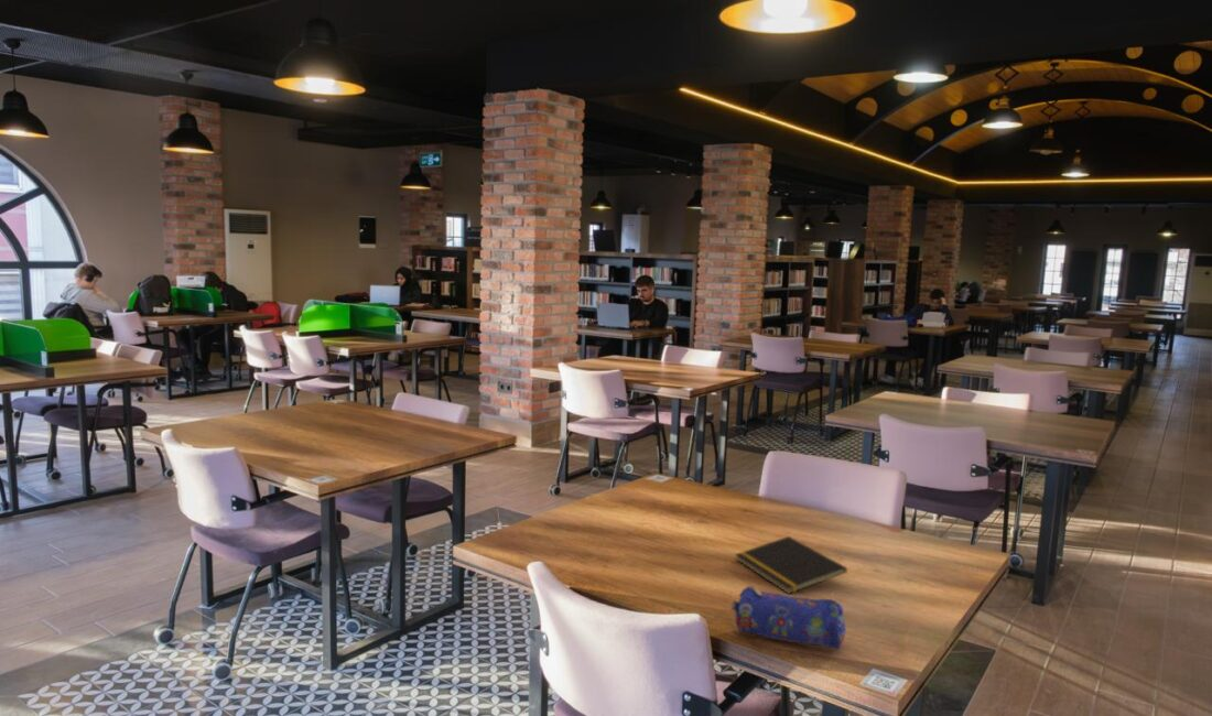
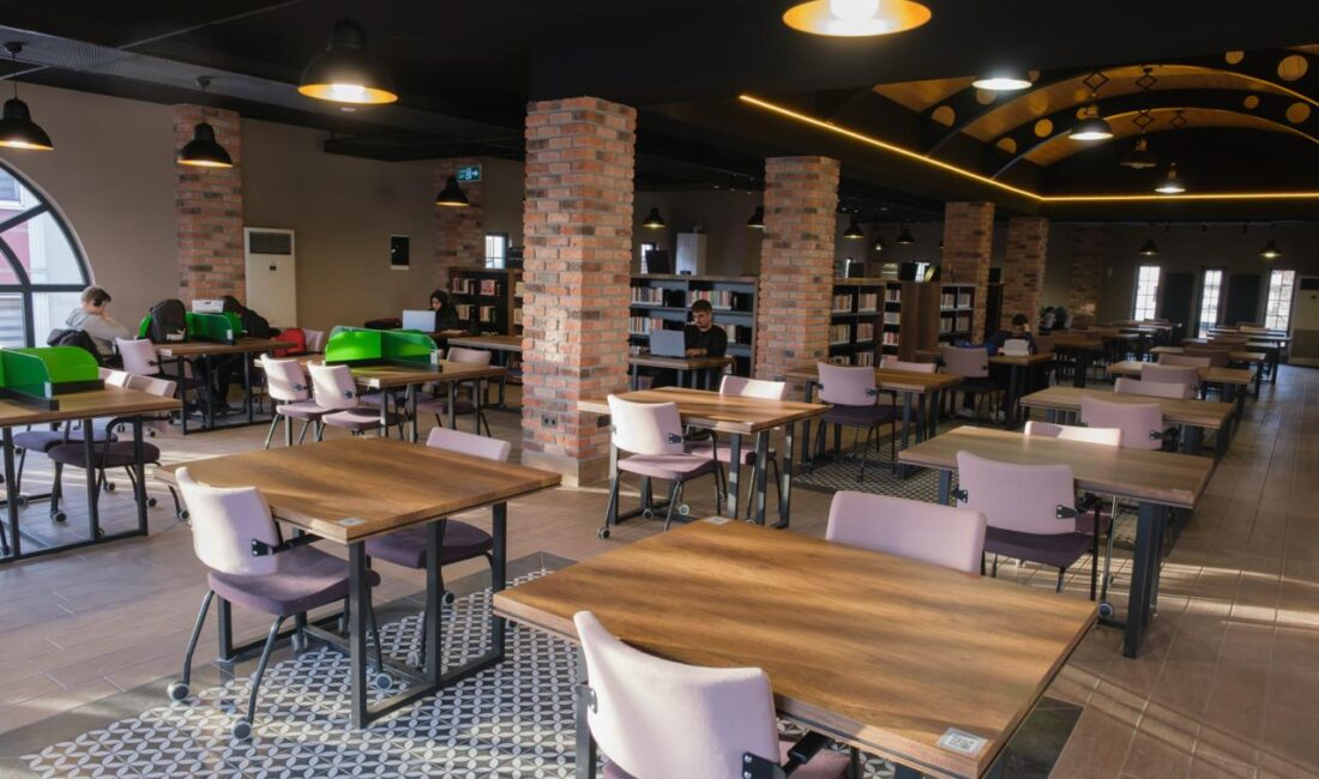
- notepad (789, 563)
- pencil case (788, 615)
